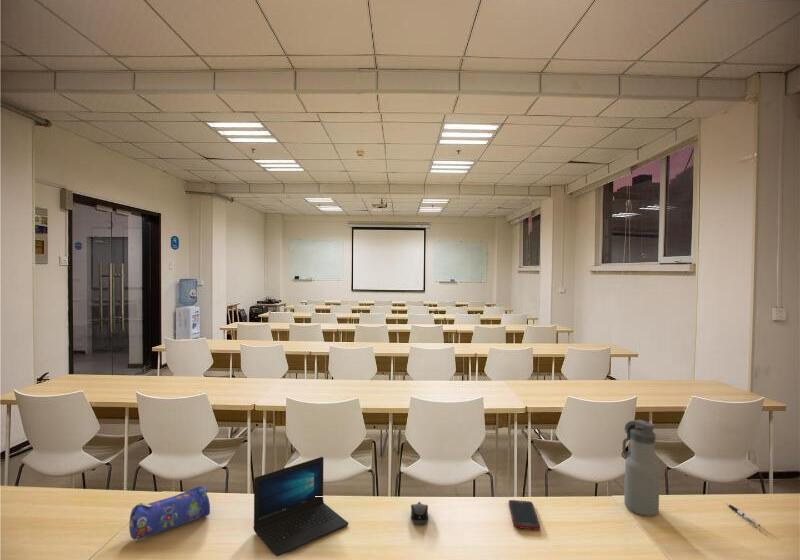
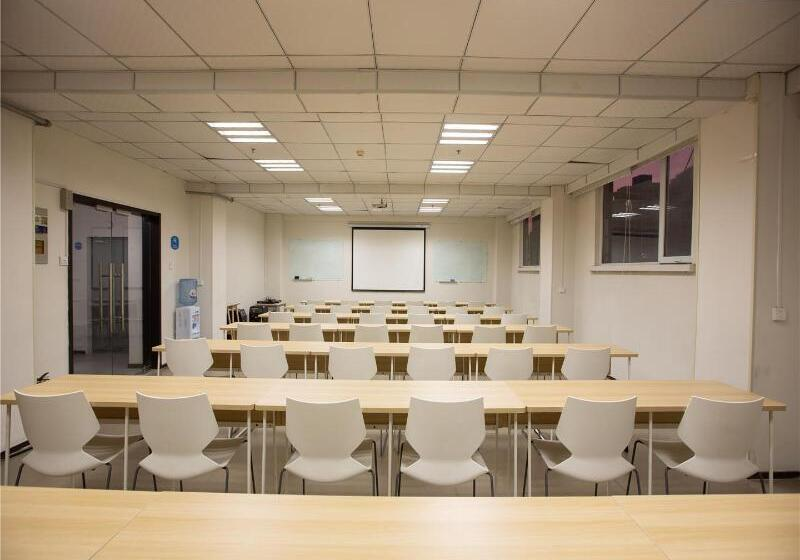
- laptop (301, 501)
- pen (741, 513)
- computer mouse (419, 510)
- cell phone (523, 514)
- pencil case (170, 510)
- water bottle (641, 465)
